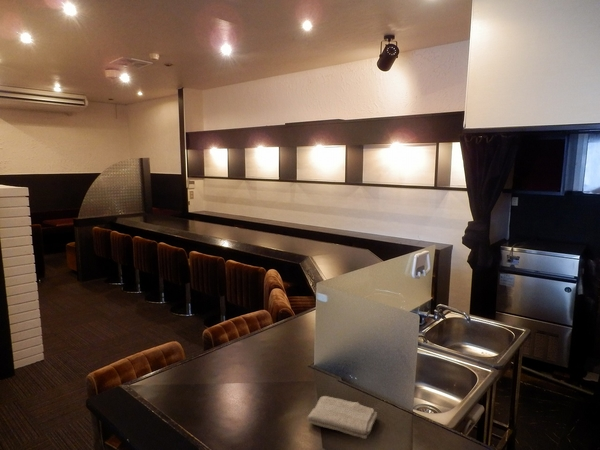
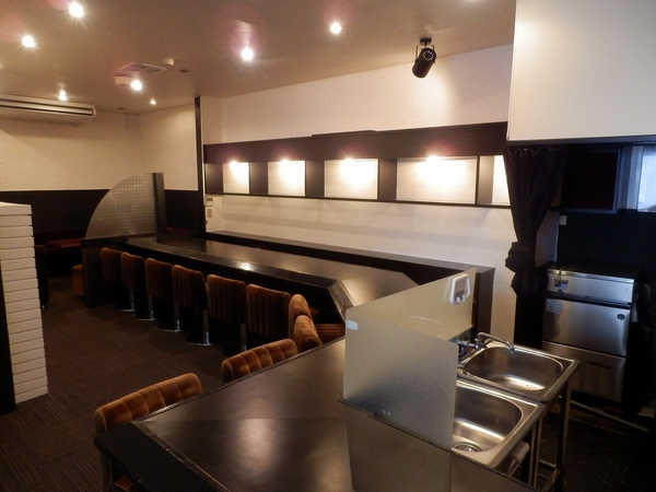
- washcloth (342, 415)
